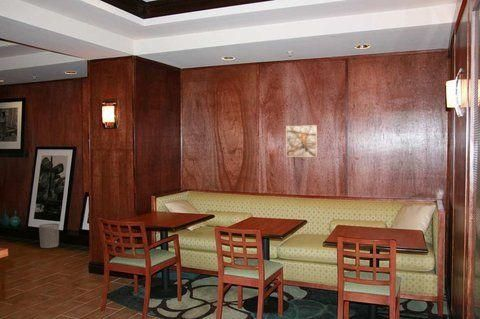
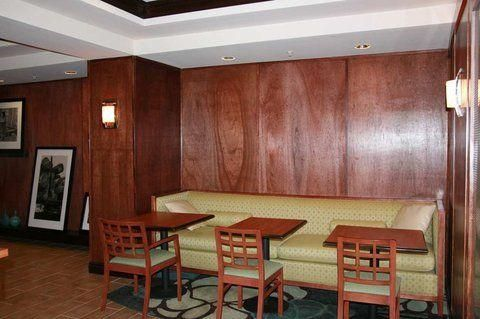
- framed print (301, 141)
- waste bin (49, 235)
